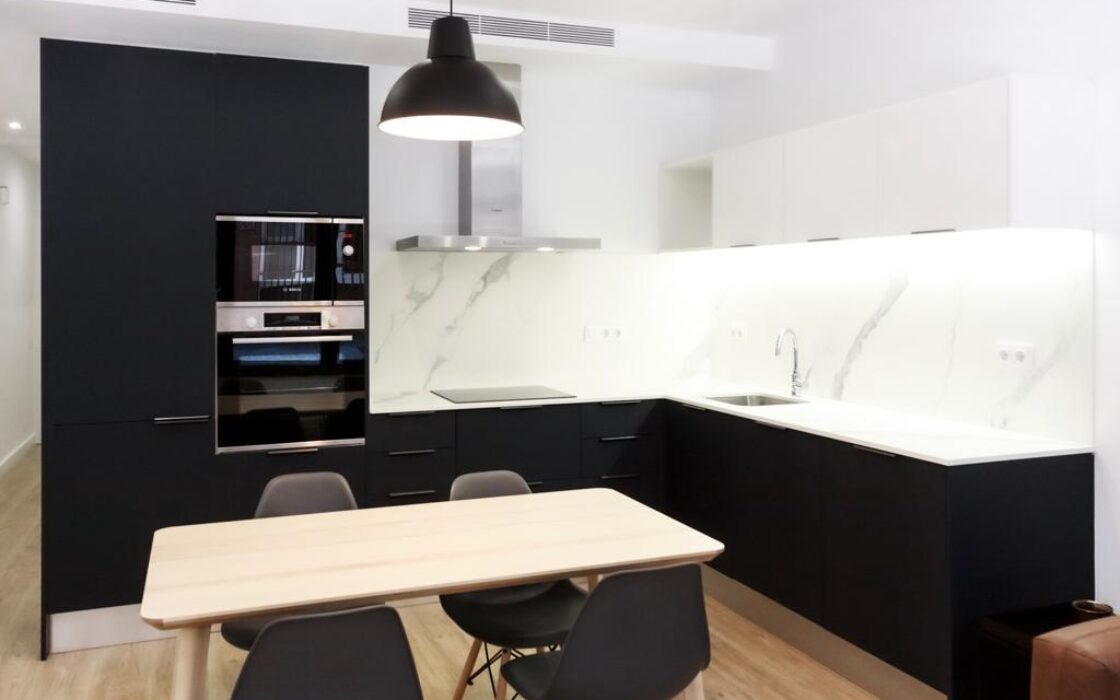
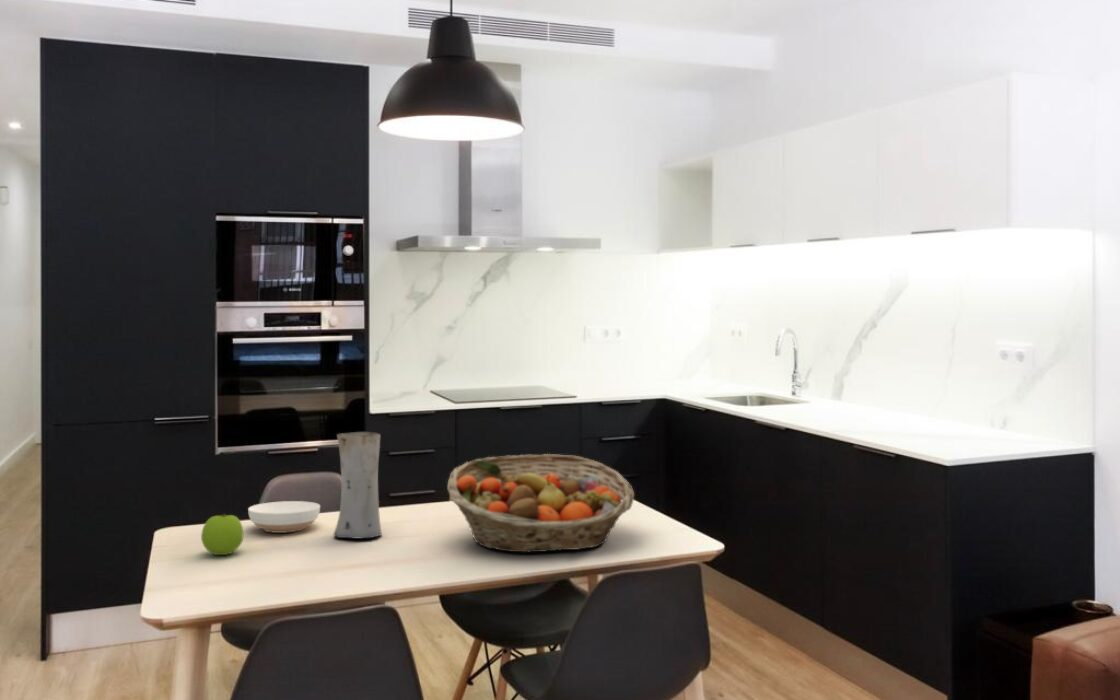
+ vase (358, 484)
+ fruit basket (540, 501)
+ apple (222, 534)
+ bowl (284, 517)
